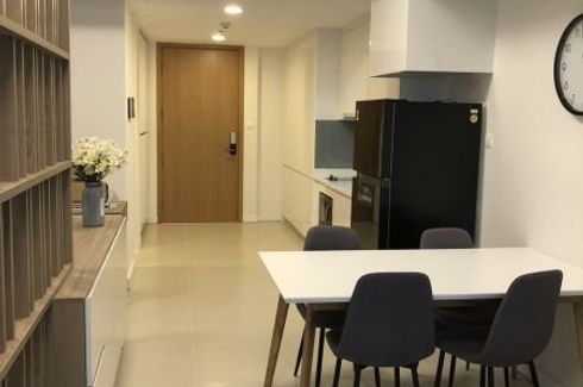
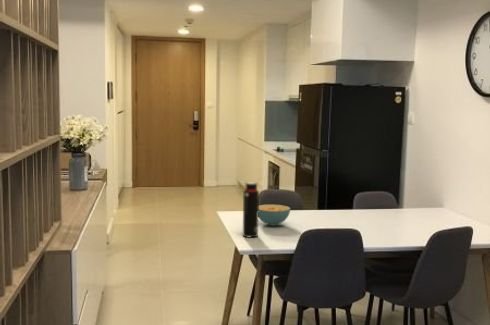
+ water bottle (250, 209)
+ cereal bowl (272, 216)
